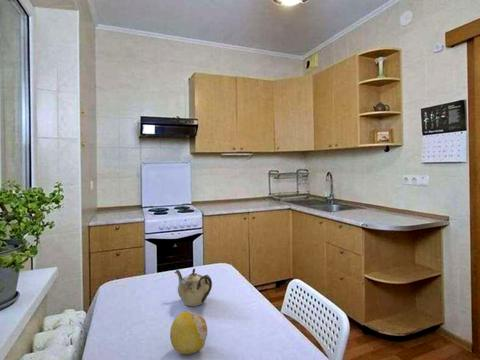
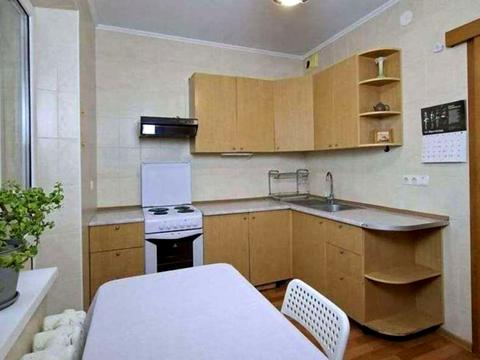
- fruit (189, 331)
- teapot (192, 284)
